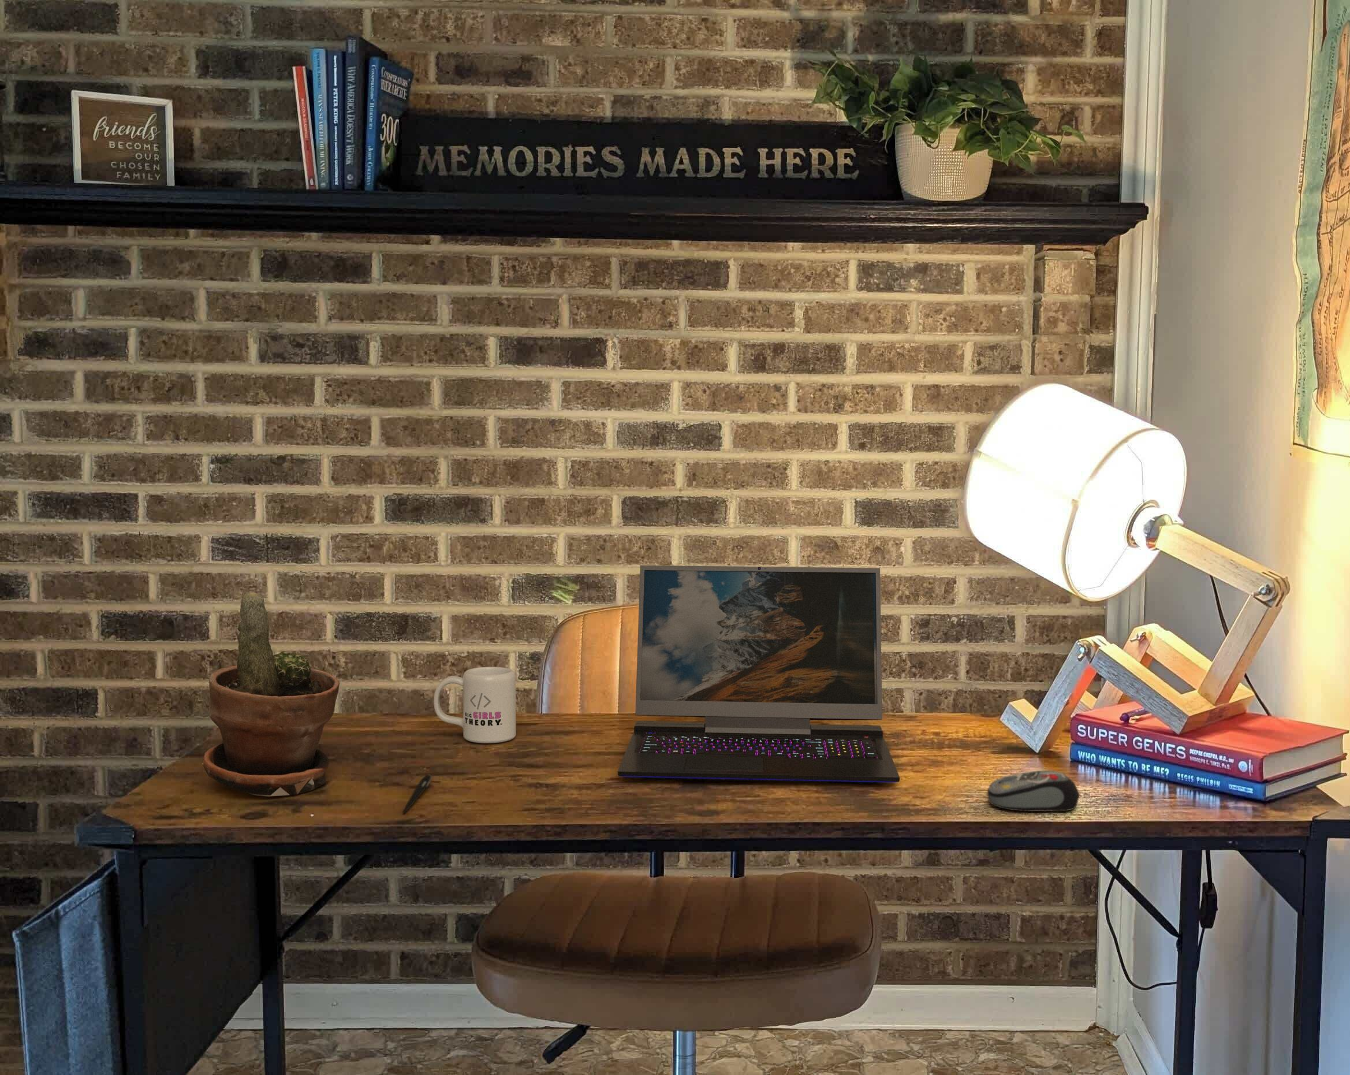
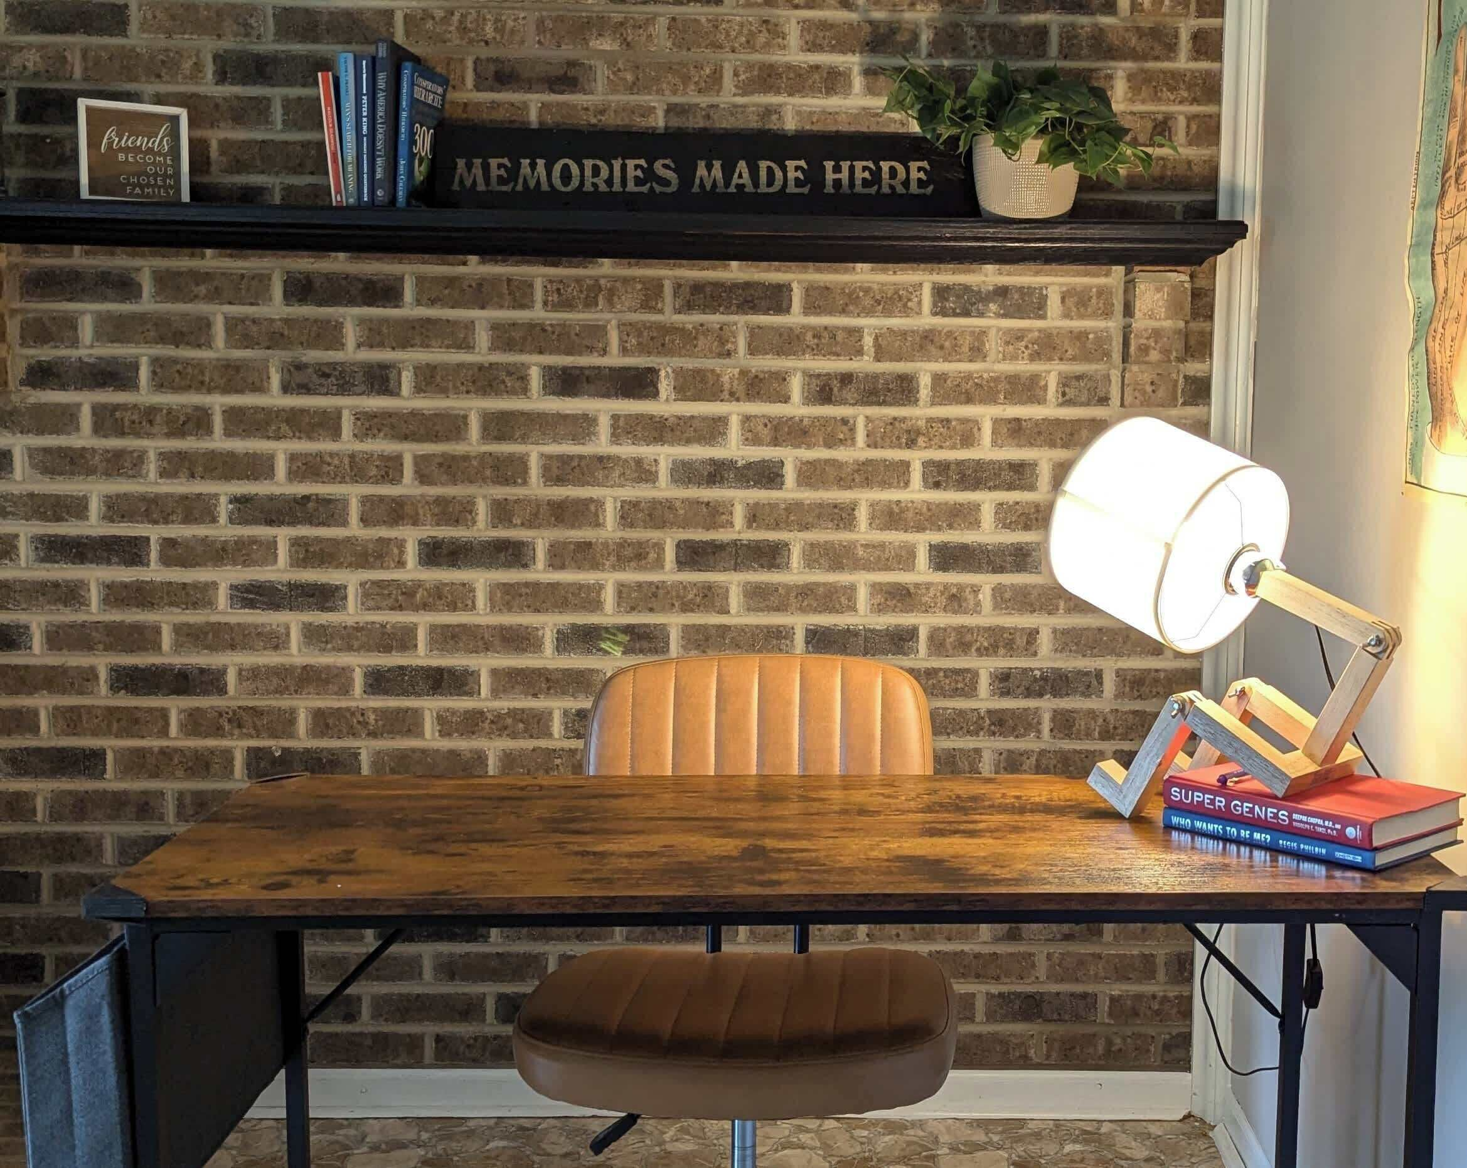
- computer mouse (1033, 788)
- mug (475, 703)
- laptop (759, 668)
- potted plant (270, 687)
- pen (417, 792)
